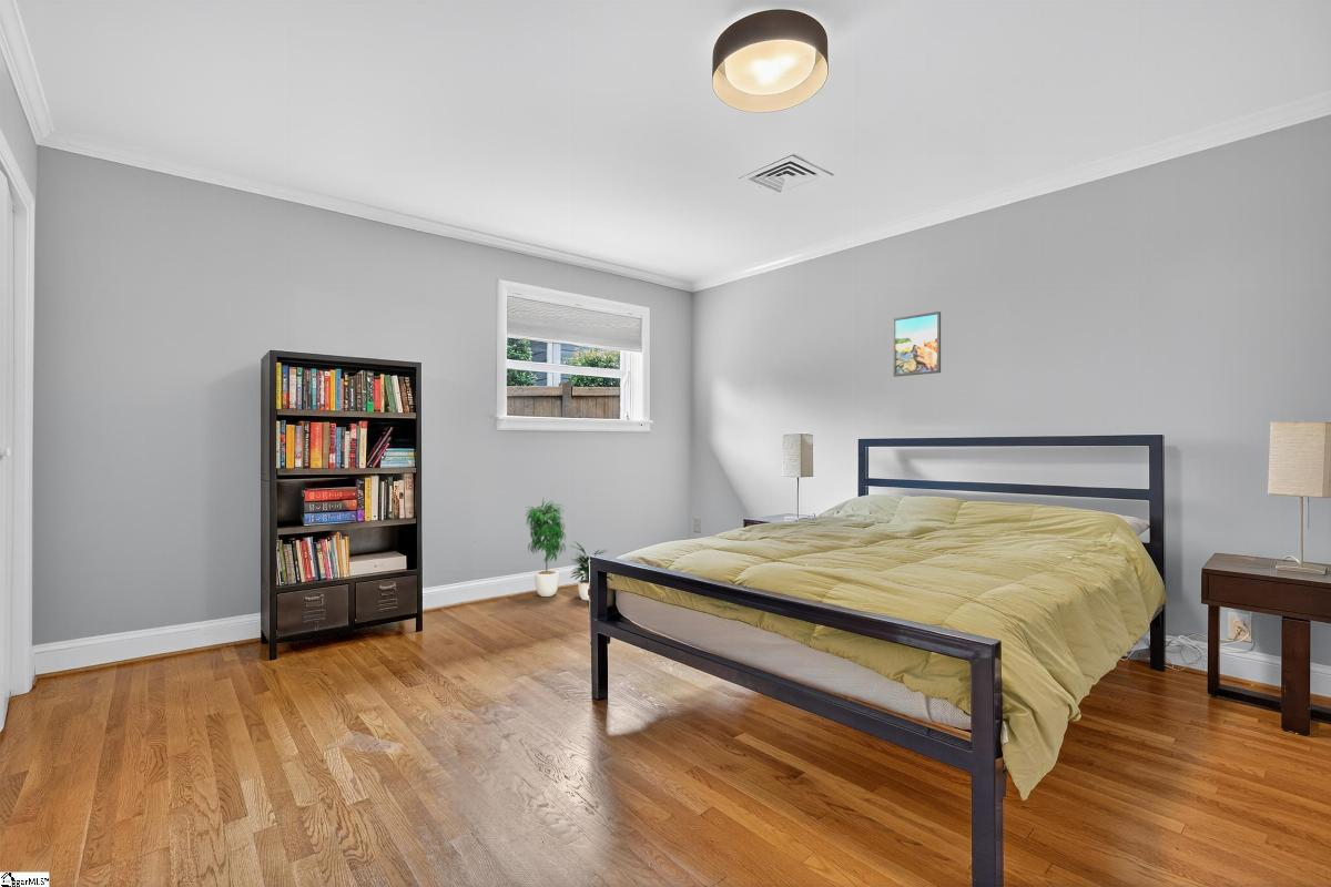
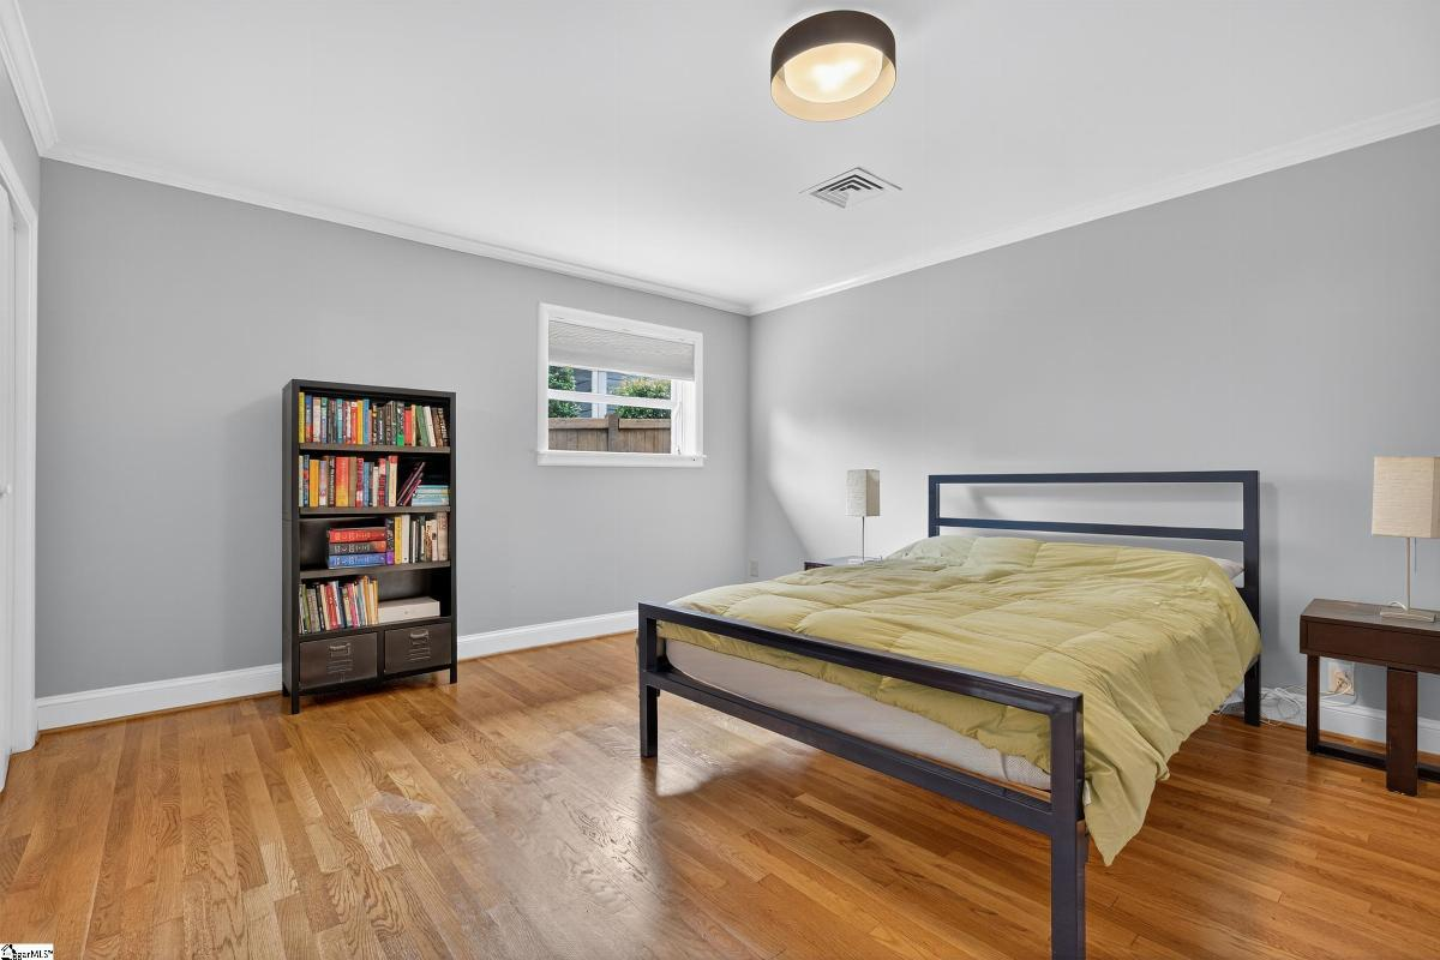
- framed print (916, 345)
- potted plant (565, 547)
